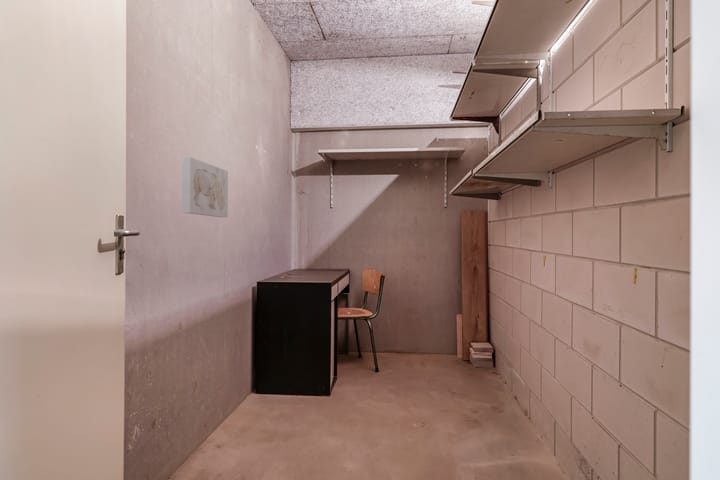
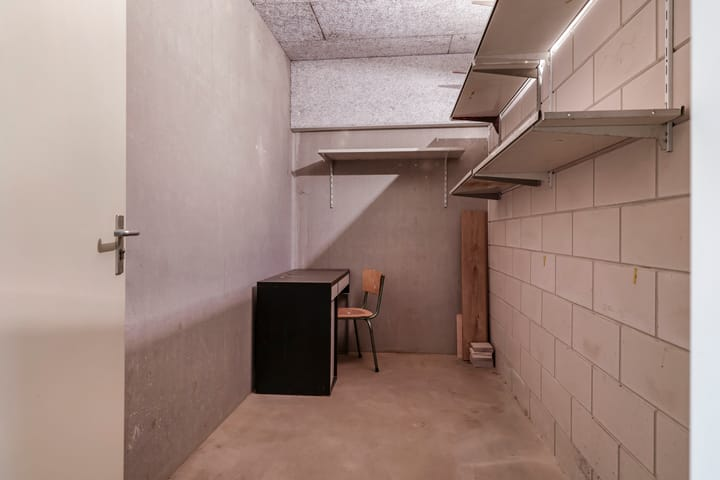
- wall art (207, 190)
